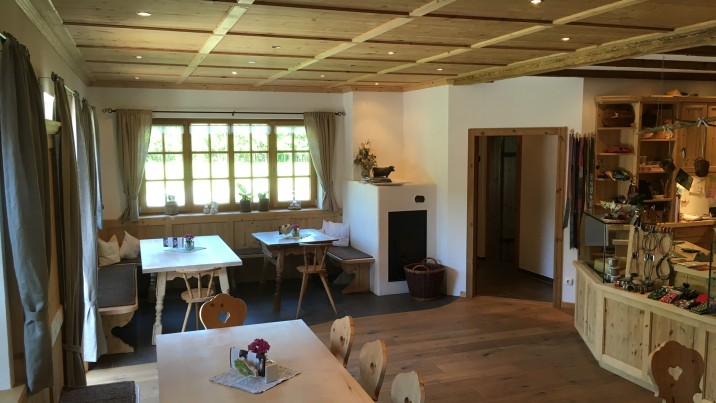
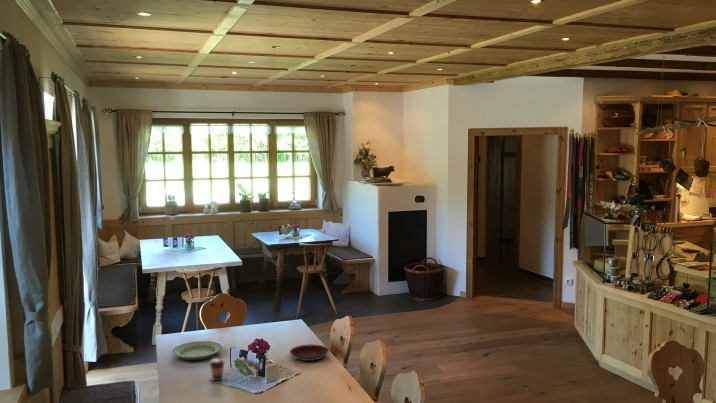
+ plate (197, 351)
+ plate (309, 353)
+ coffee cup (217, 369)
